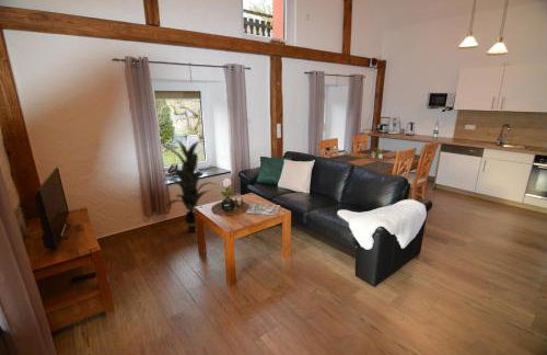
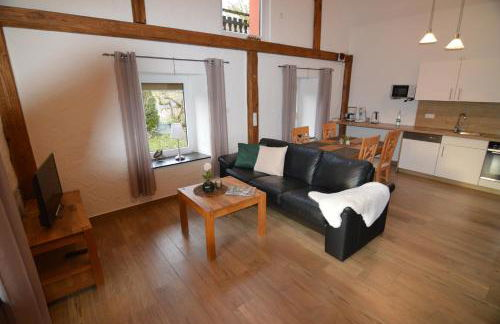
- indoor plant (185, 185)
